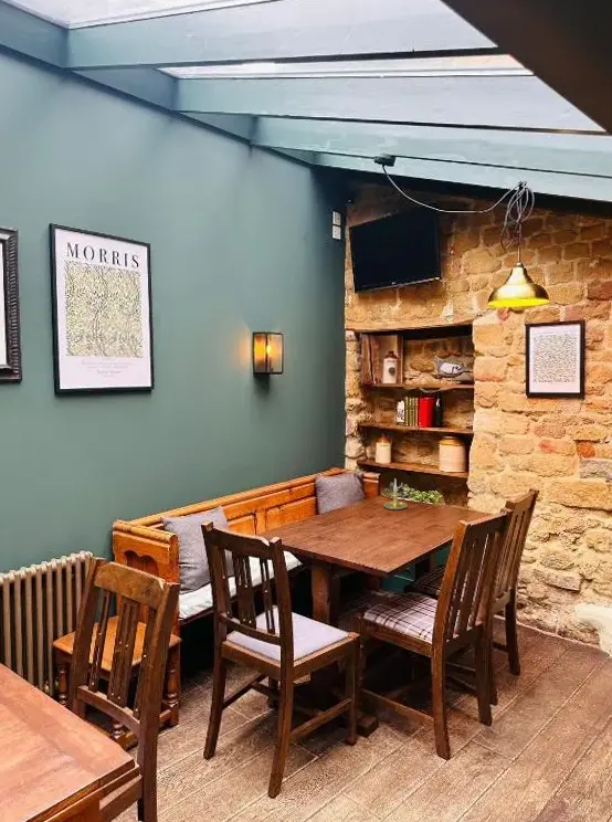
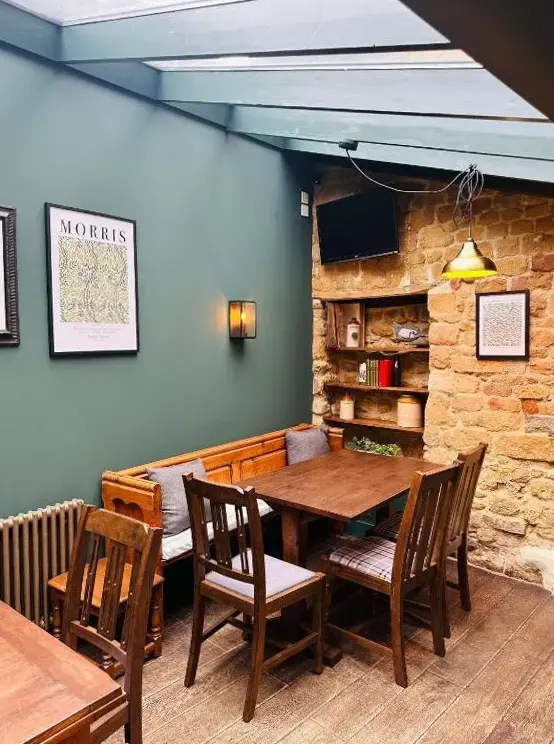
- candle holder (394, 493)
